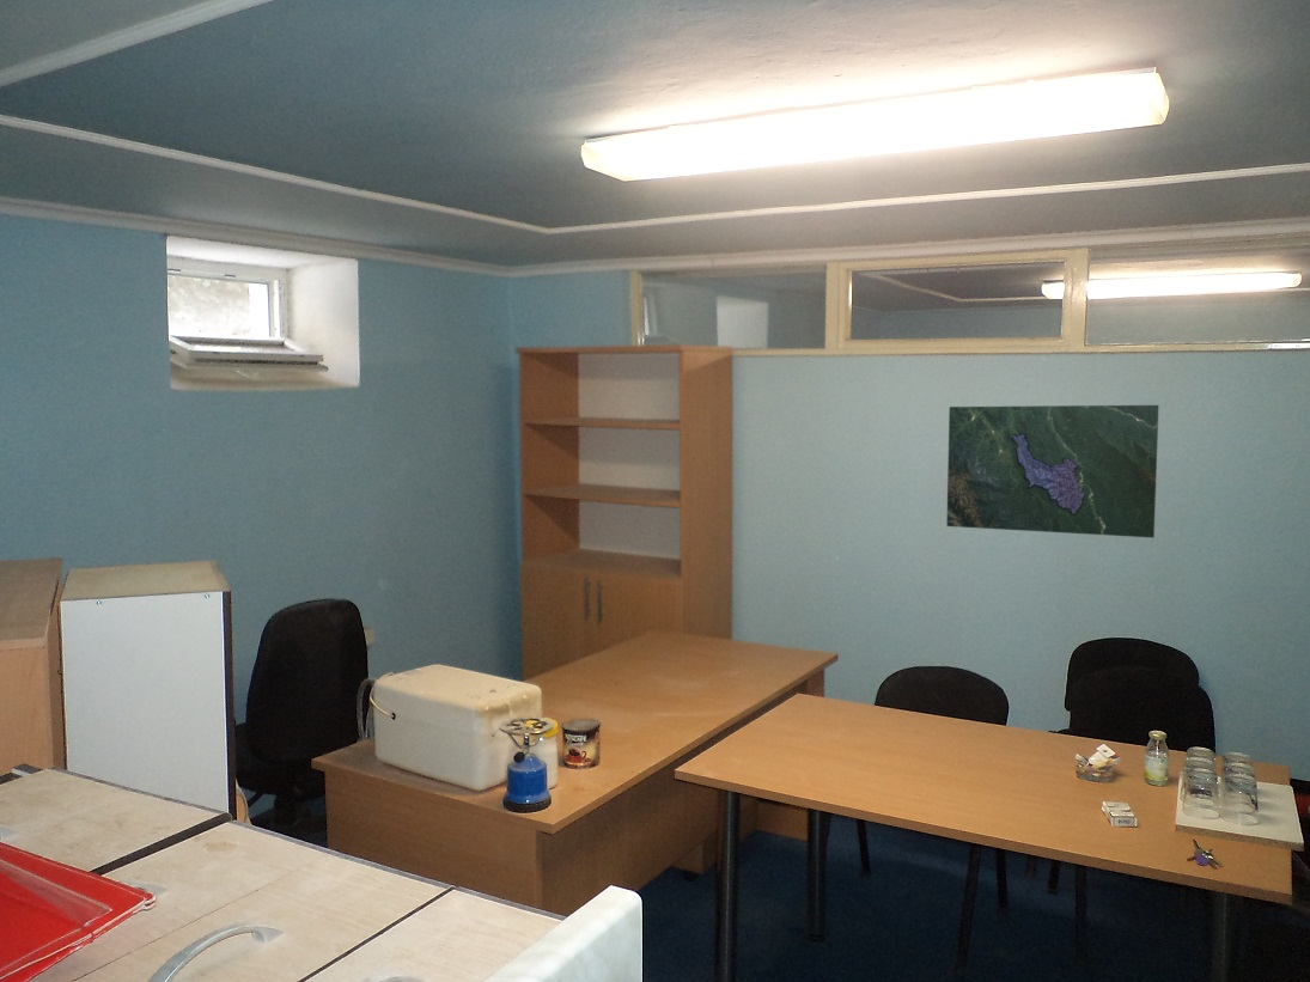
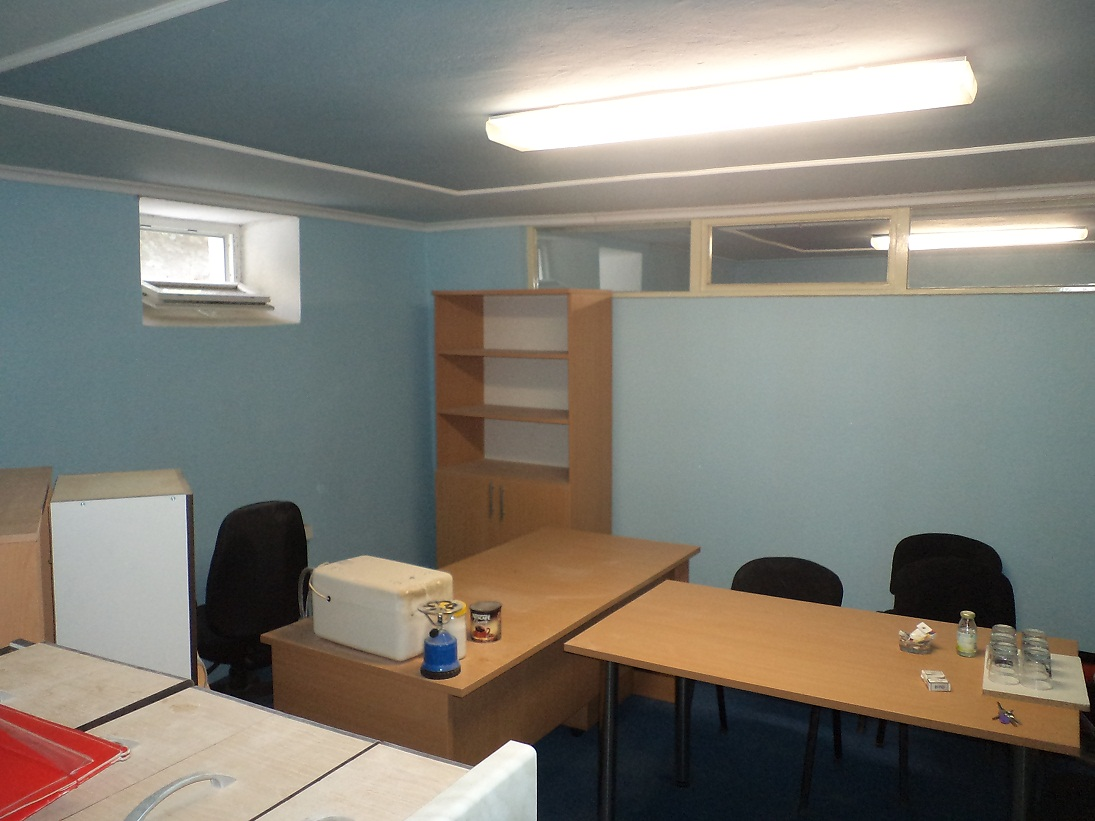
- map (1046, 469)
